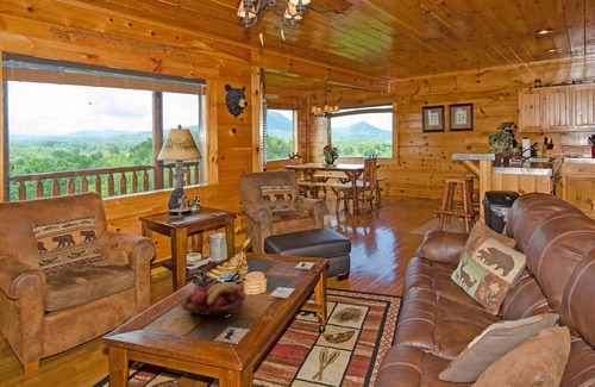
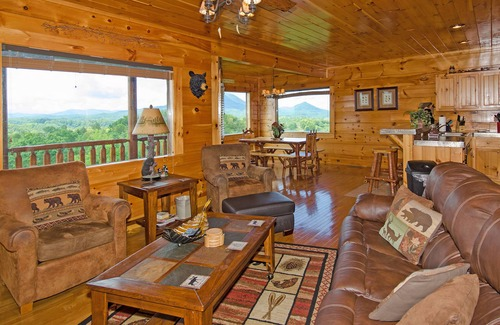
- fruit basket (214, 297)
